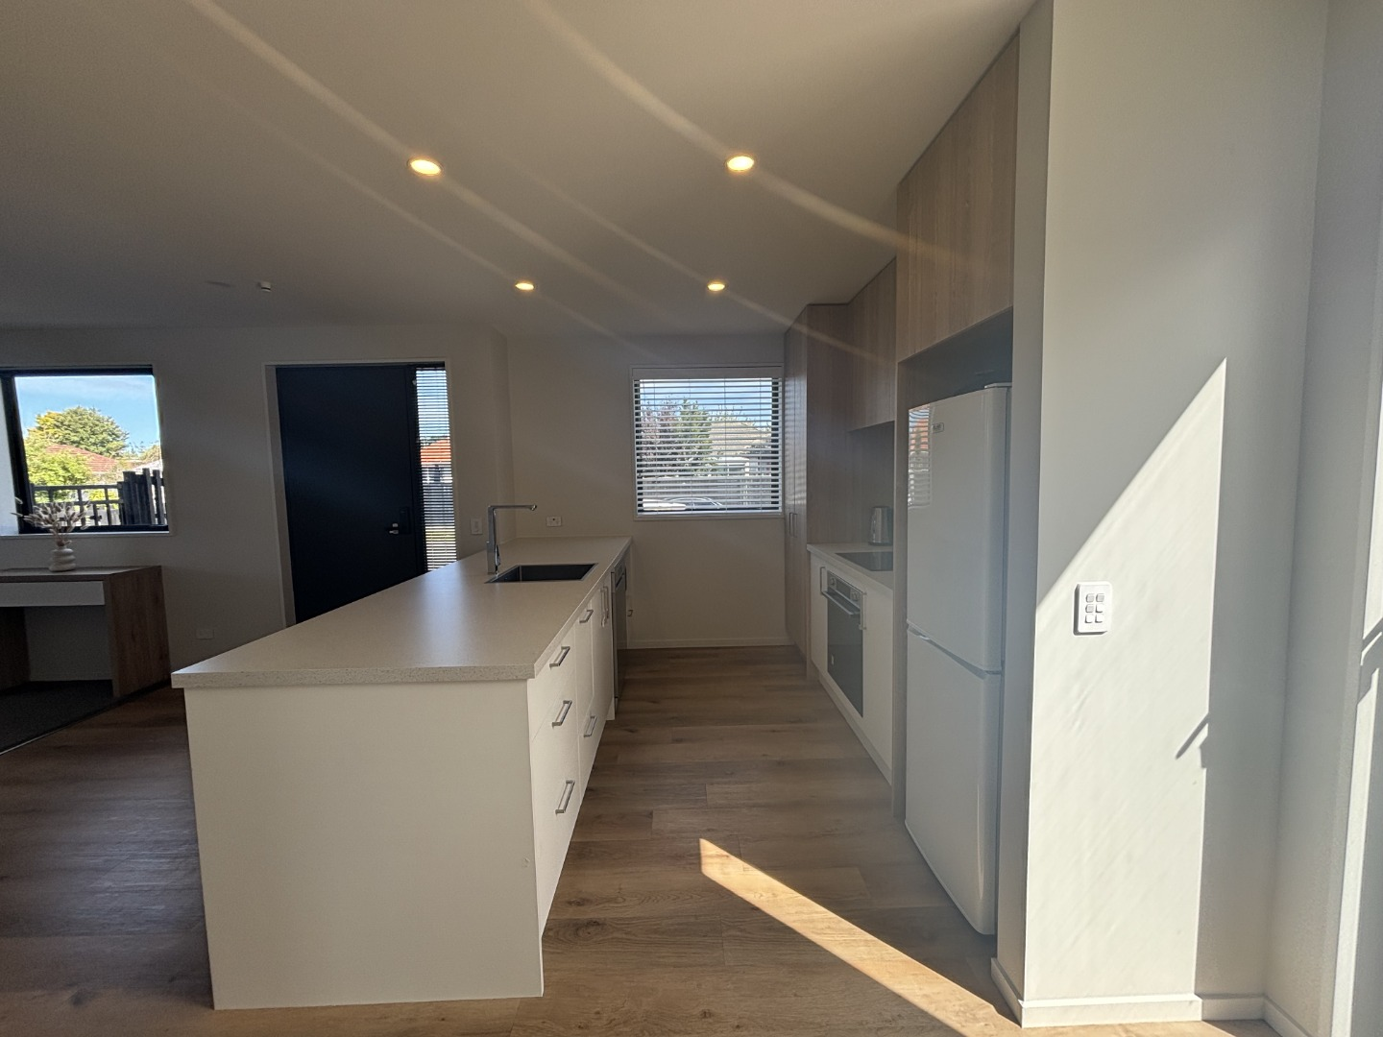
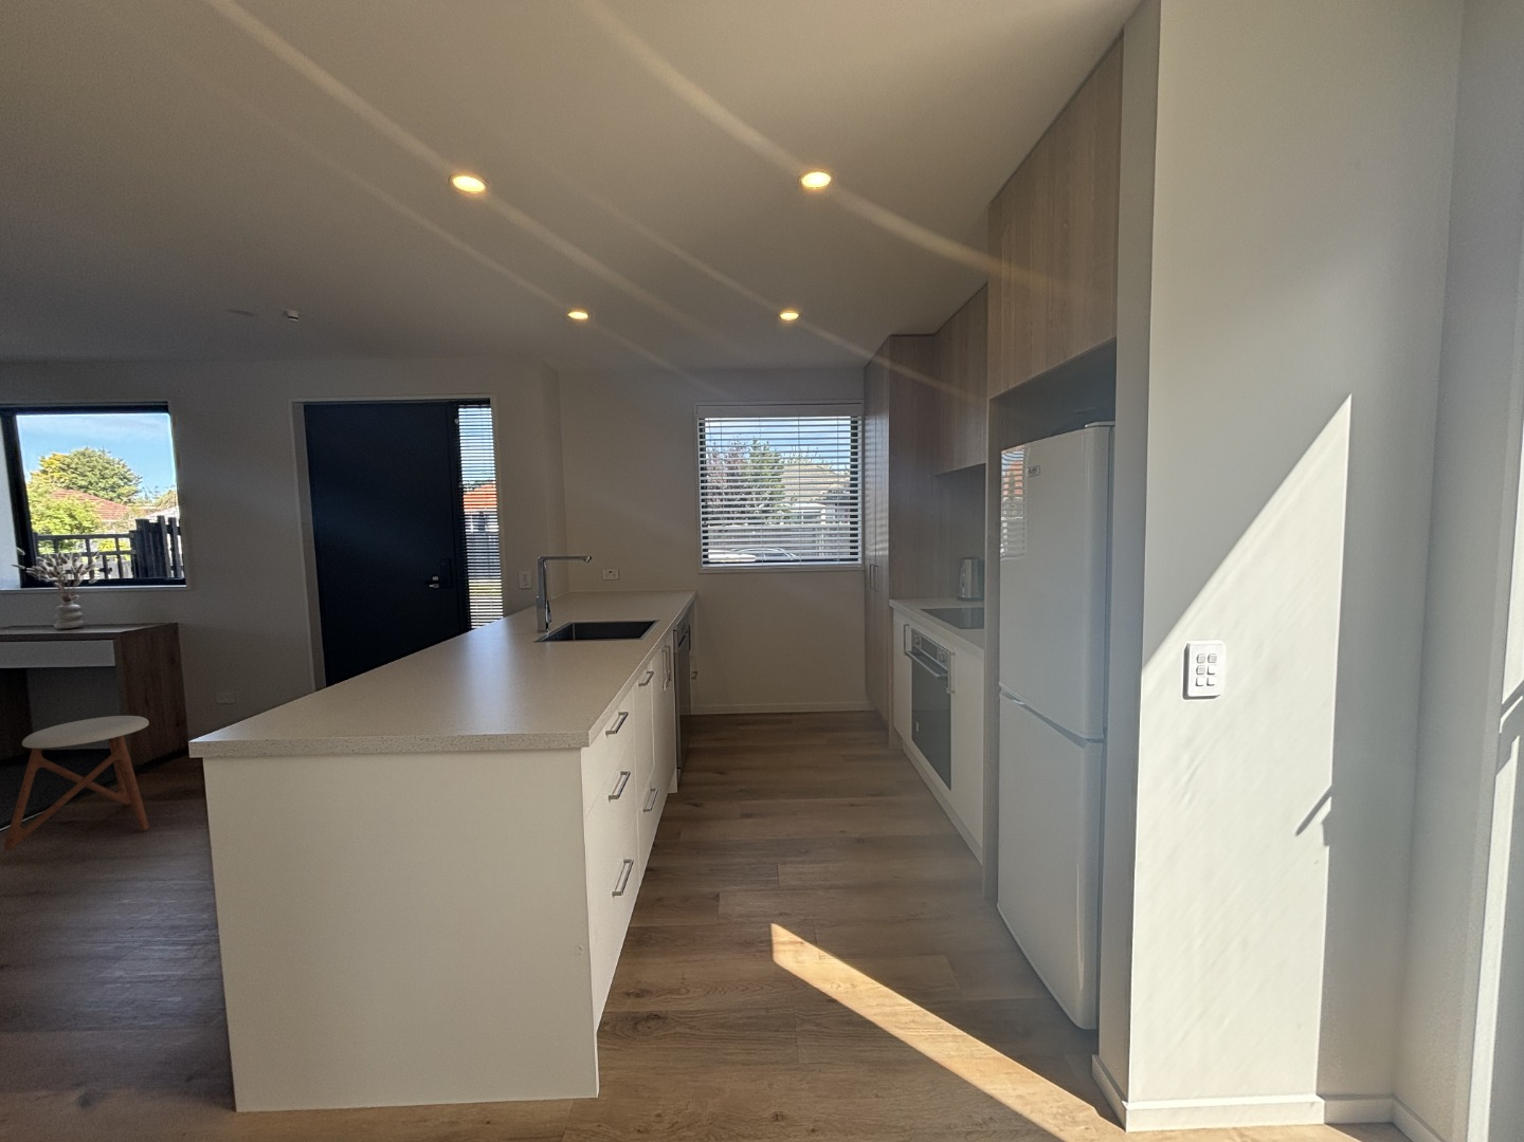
+ stool (96, 775)
